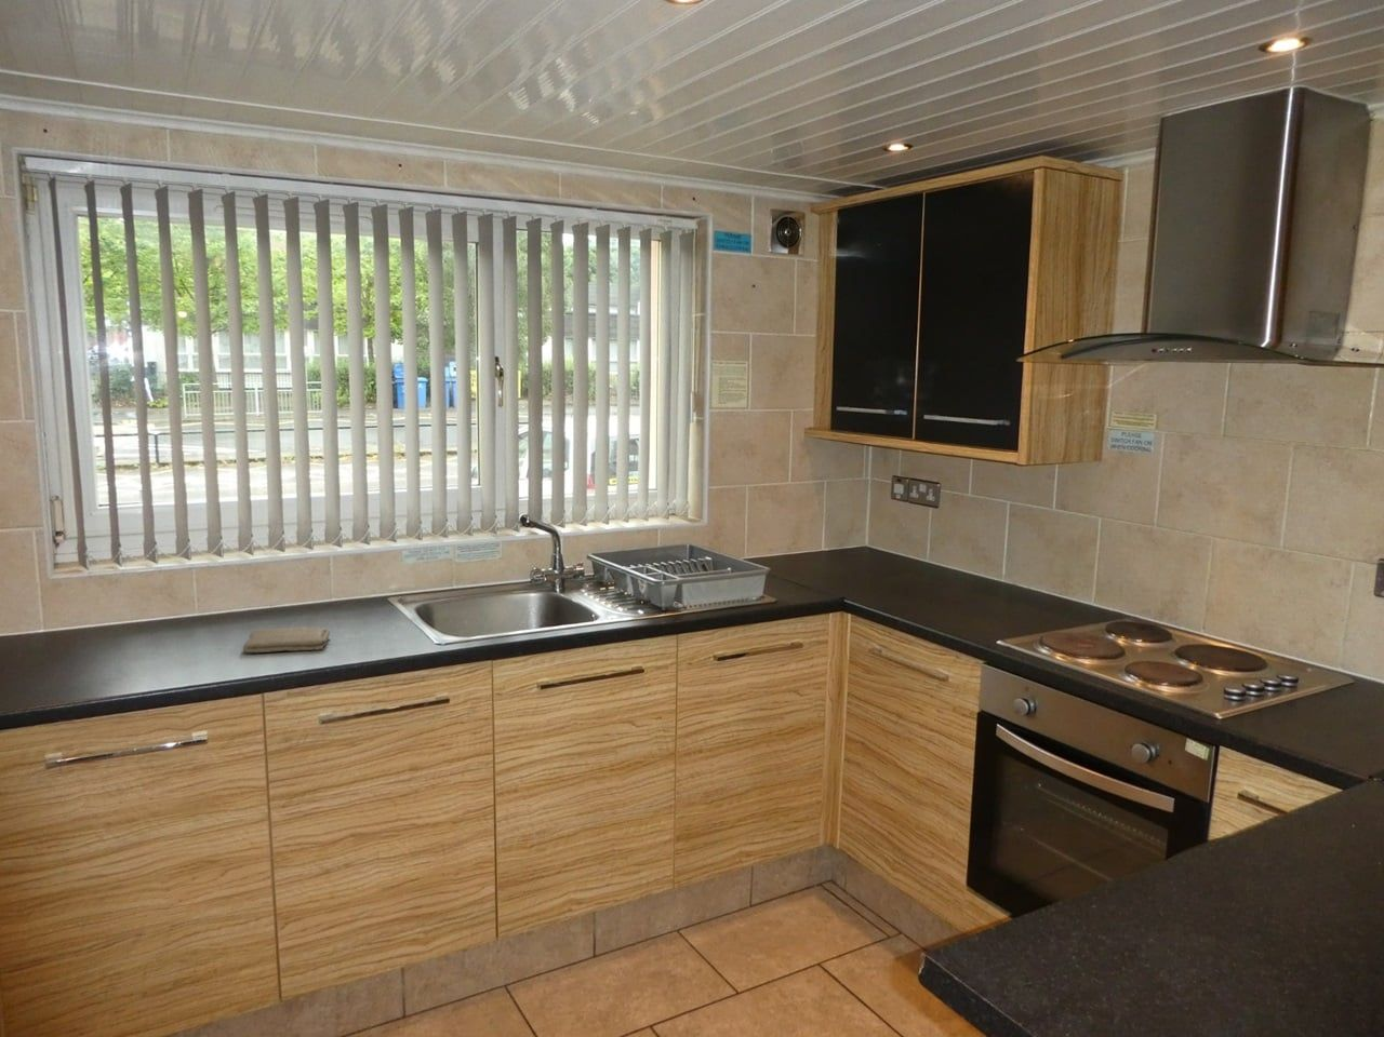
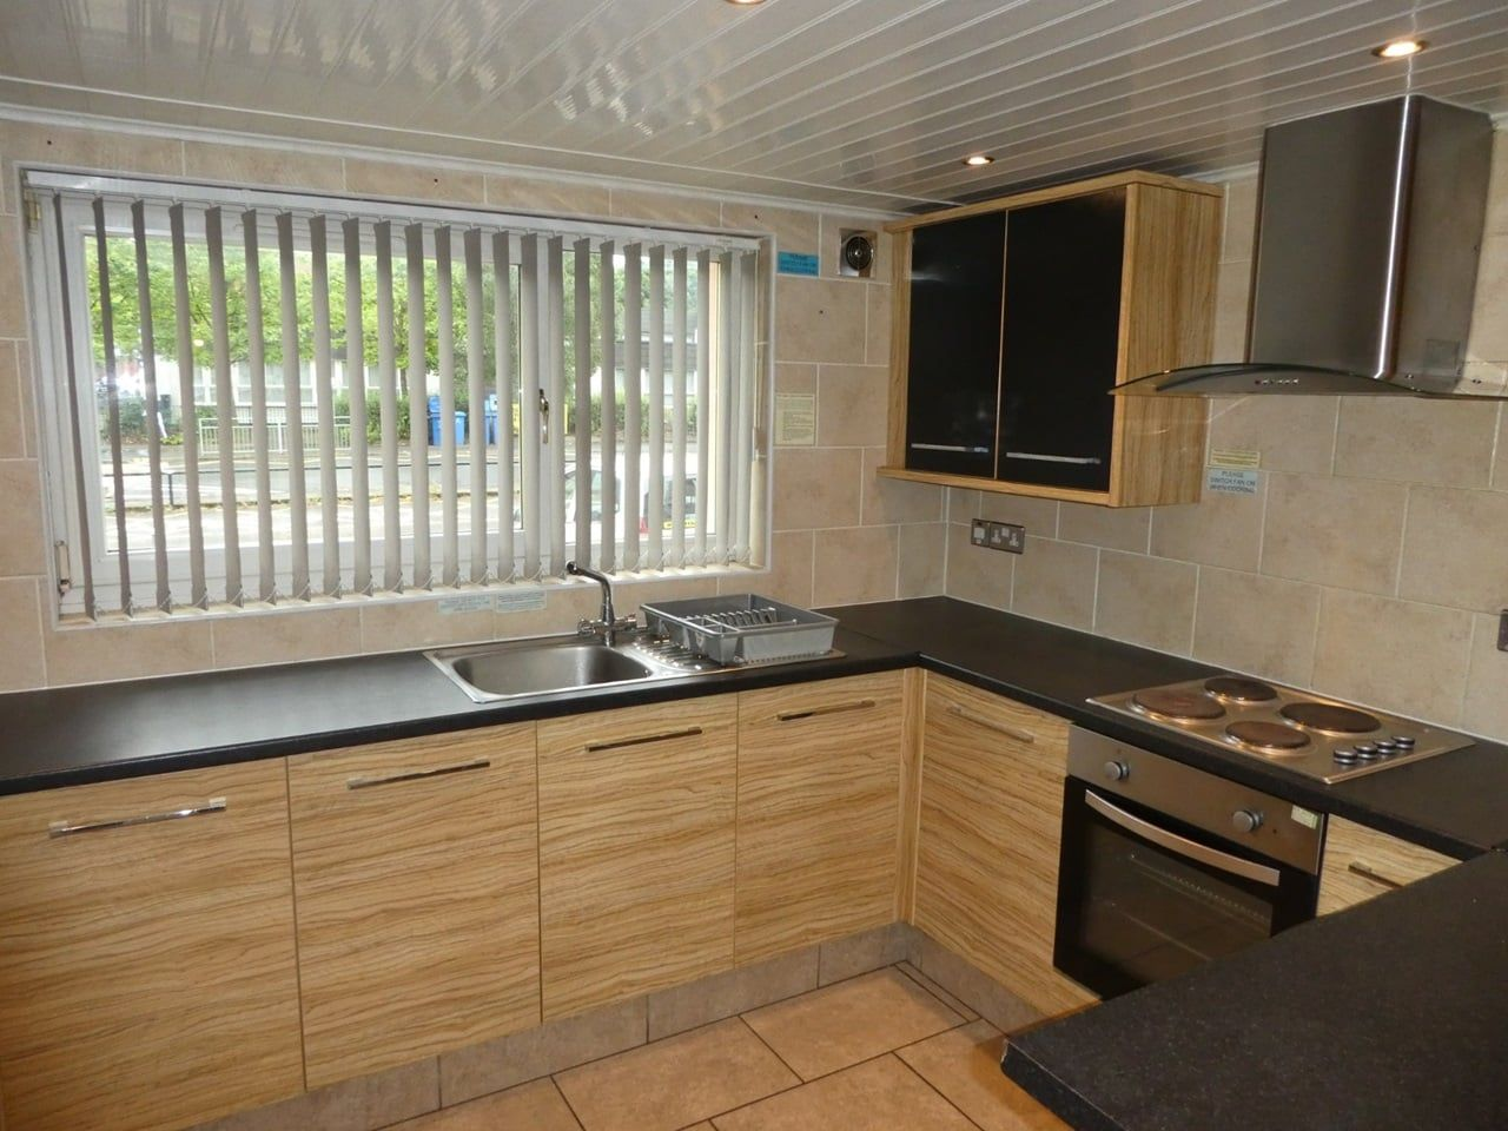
- washcloth (288, 638)
